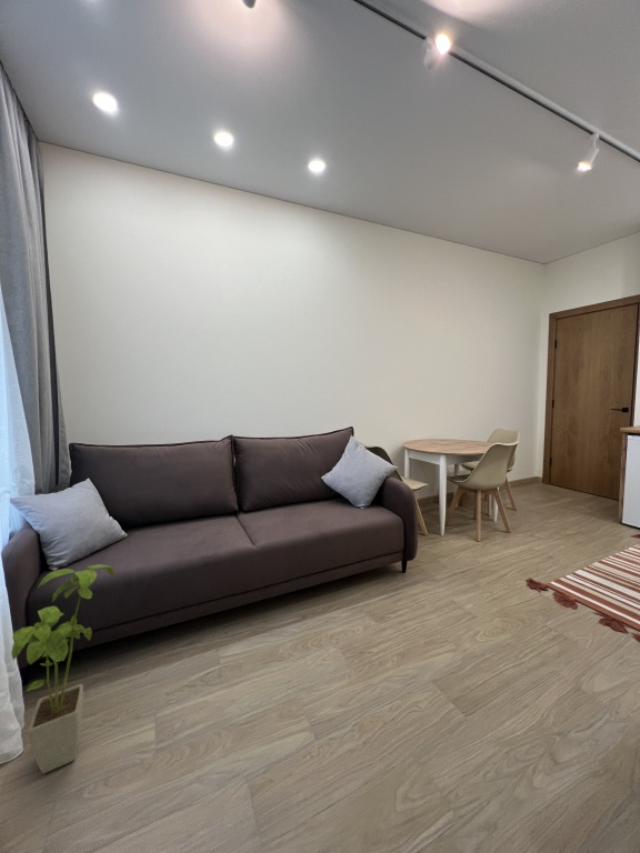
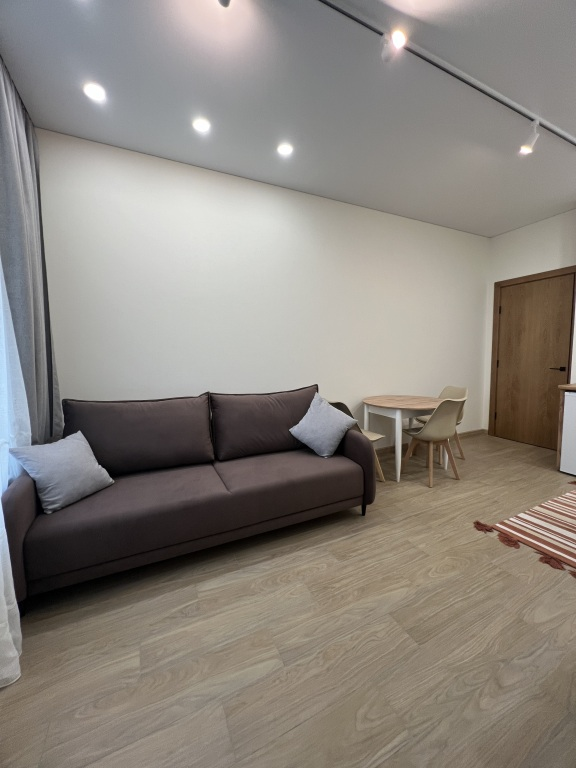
- house plant (66, 655)
